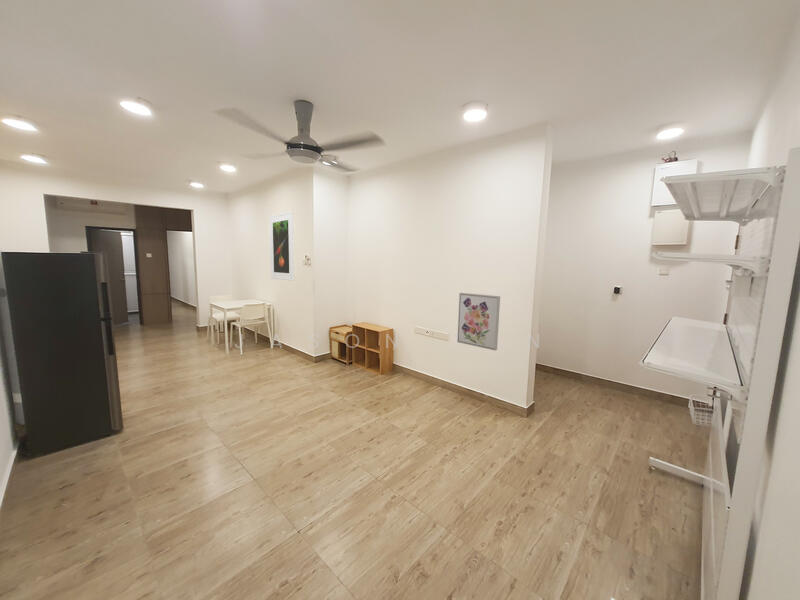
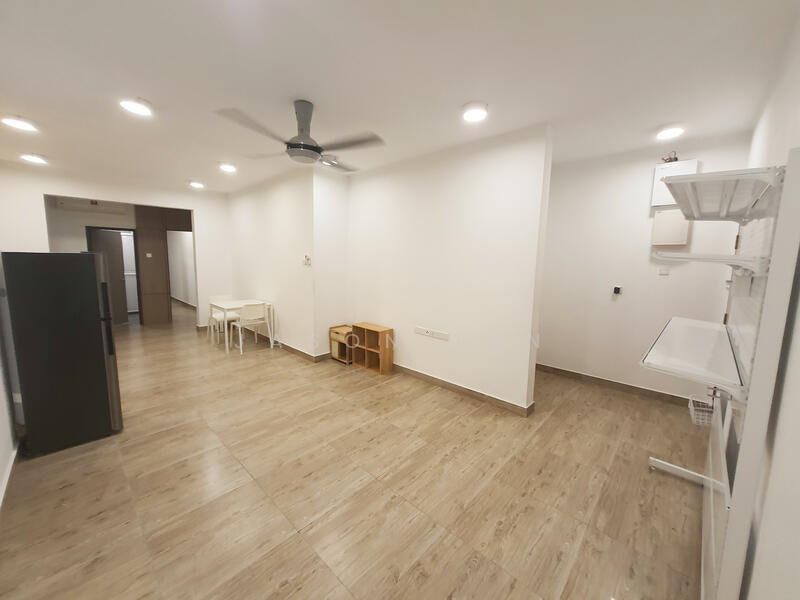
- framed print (281, 247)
- wall art (477, 320)
